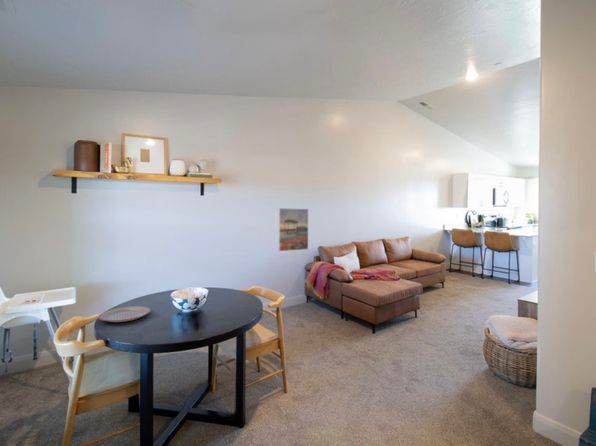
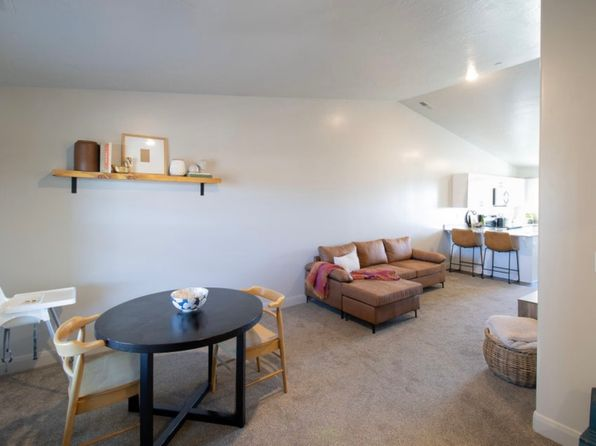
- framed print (293, 229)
- plate (125, 314)
